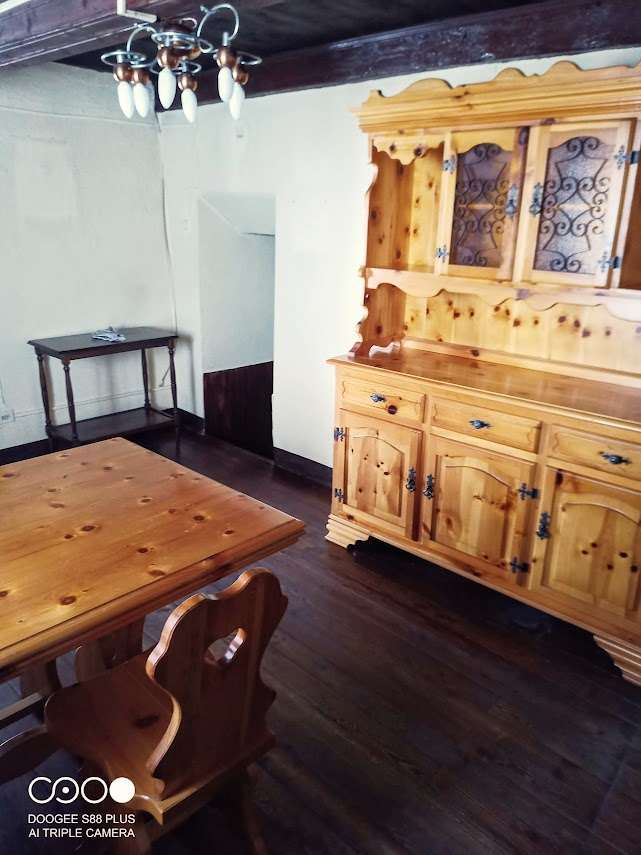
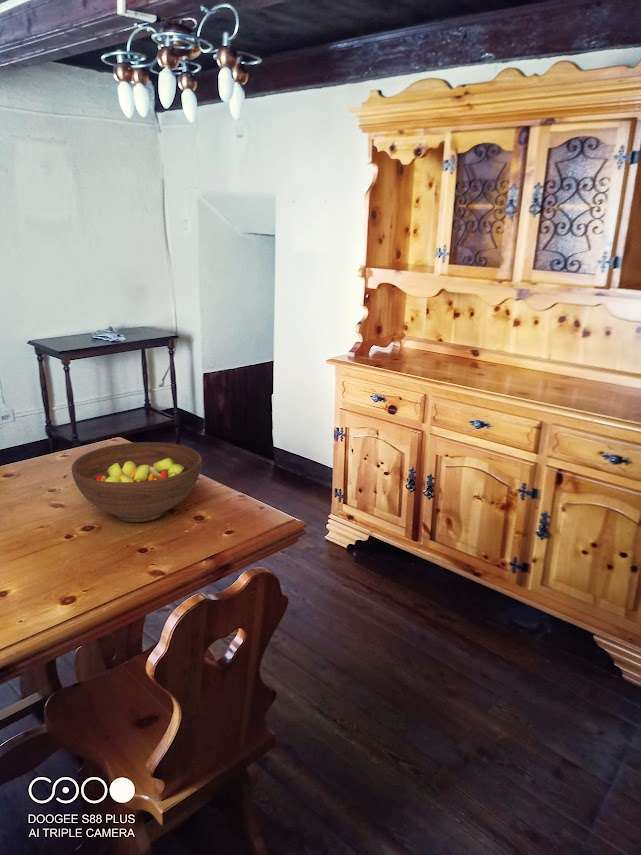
+ fruit bowl (139, 487)
